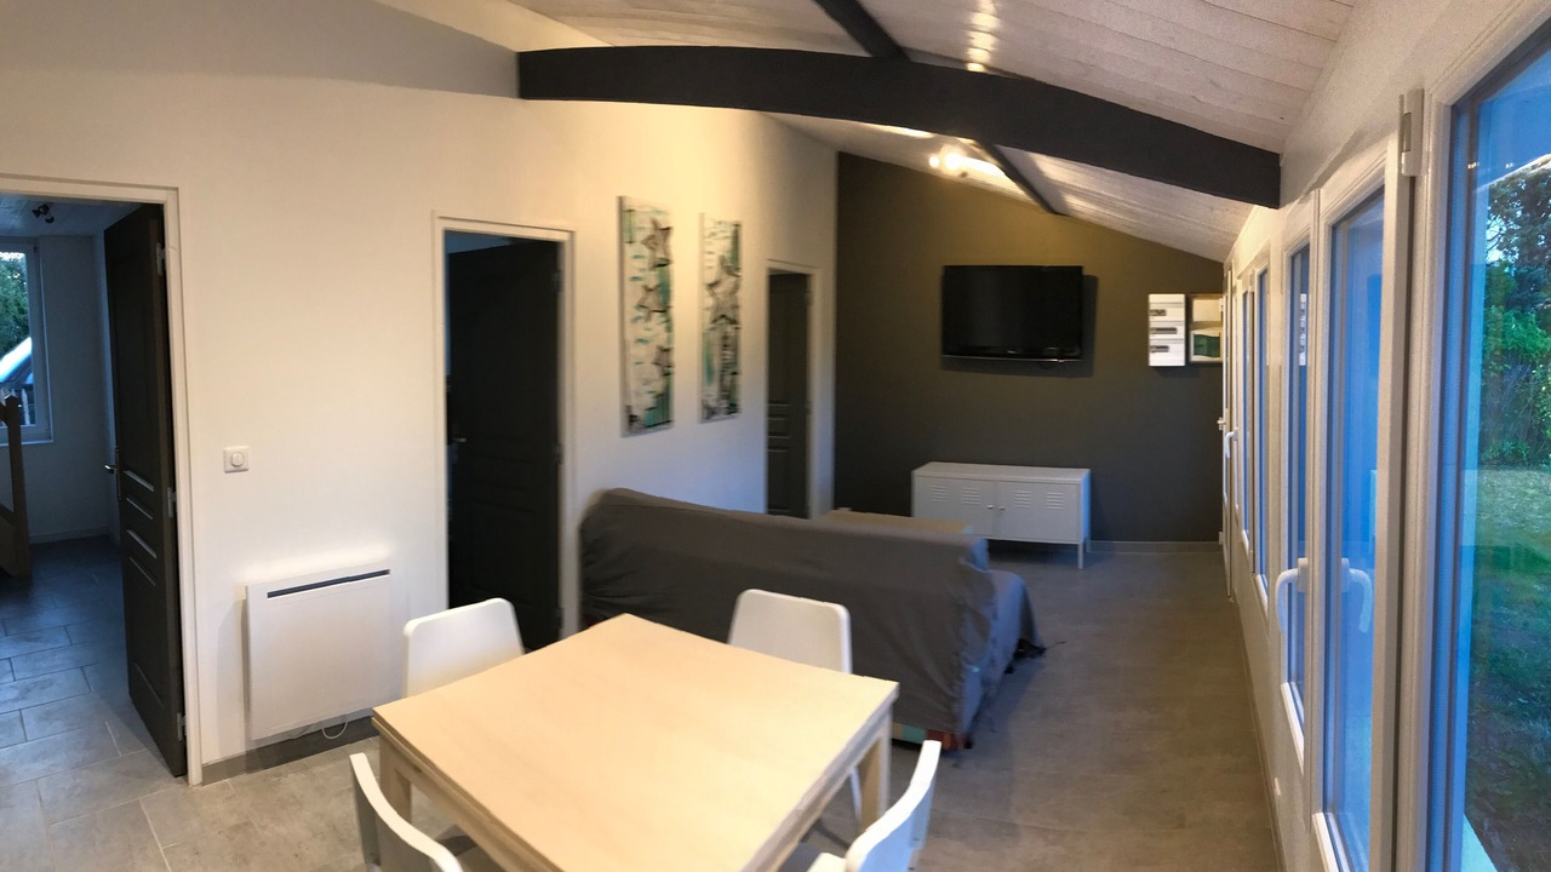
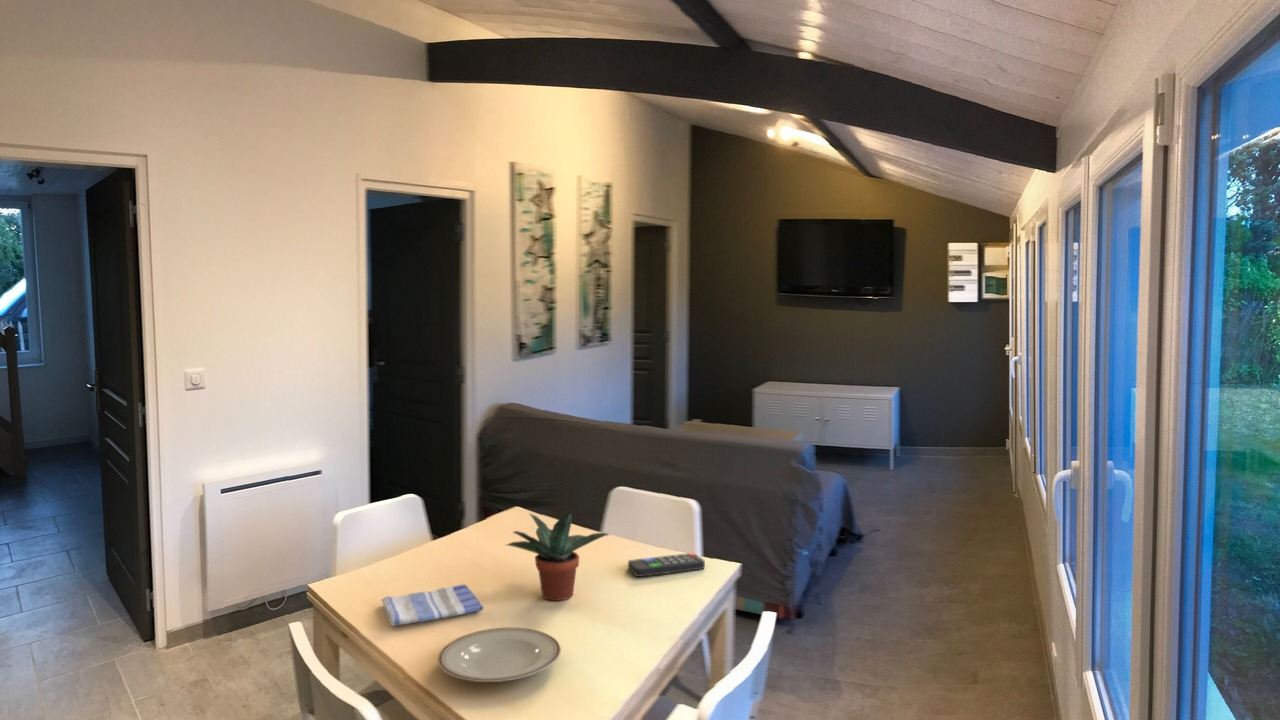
+ dish towel (431, 604)
+ potted plant (557, 550)
+ remote control (666, 563)
+ plate (500, 659)
